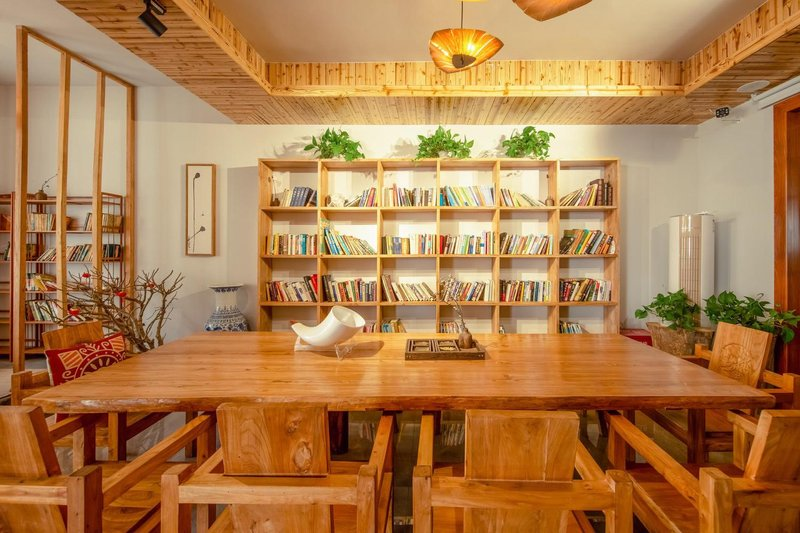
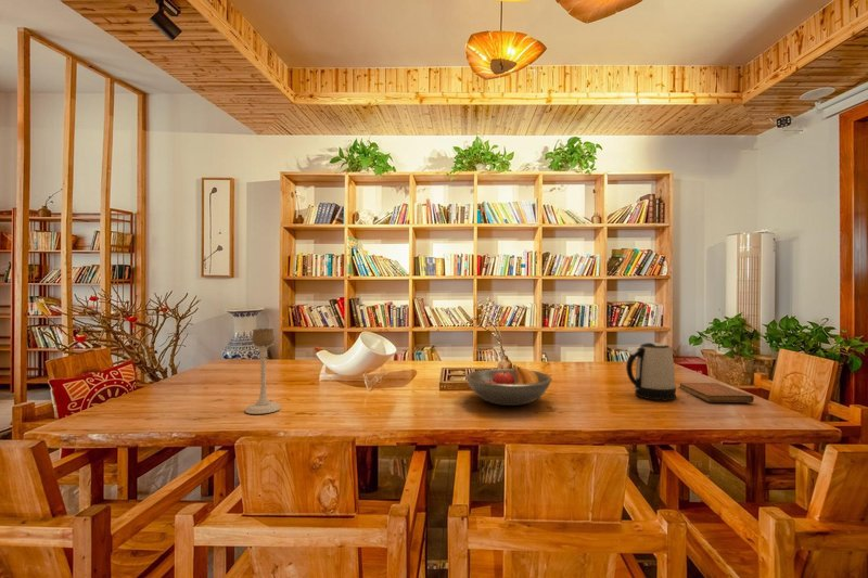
+ candle holder (263, 369)
+ fruit bowl (508, 385)
+ kettle (650, 370)
+ notebook (713, 391)
